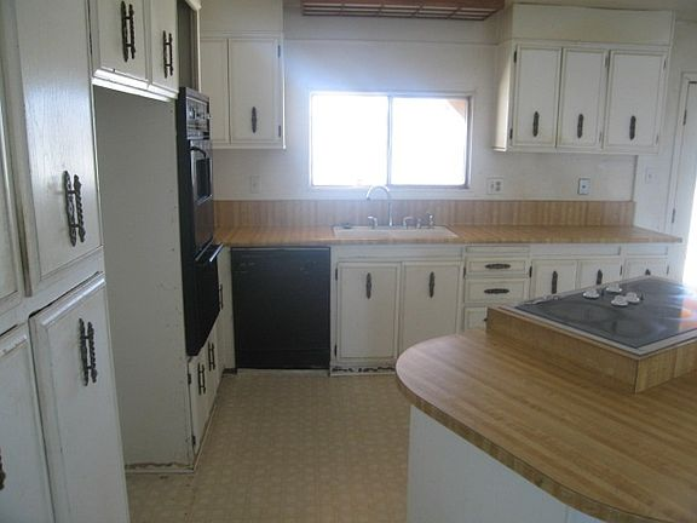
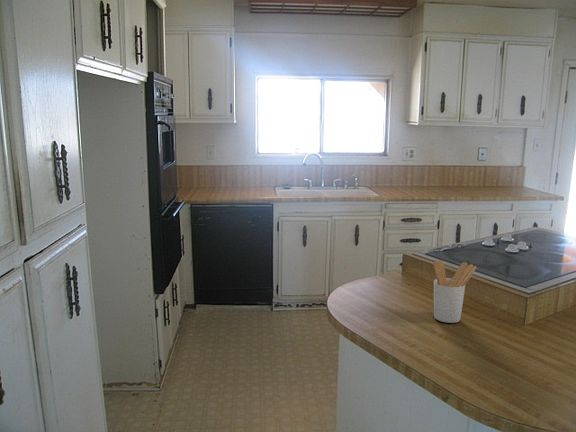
+ utensil holder (454, 290)
